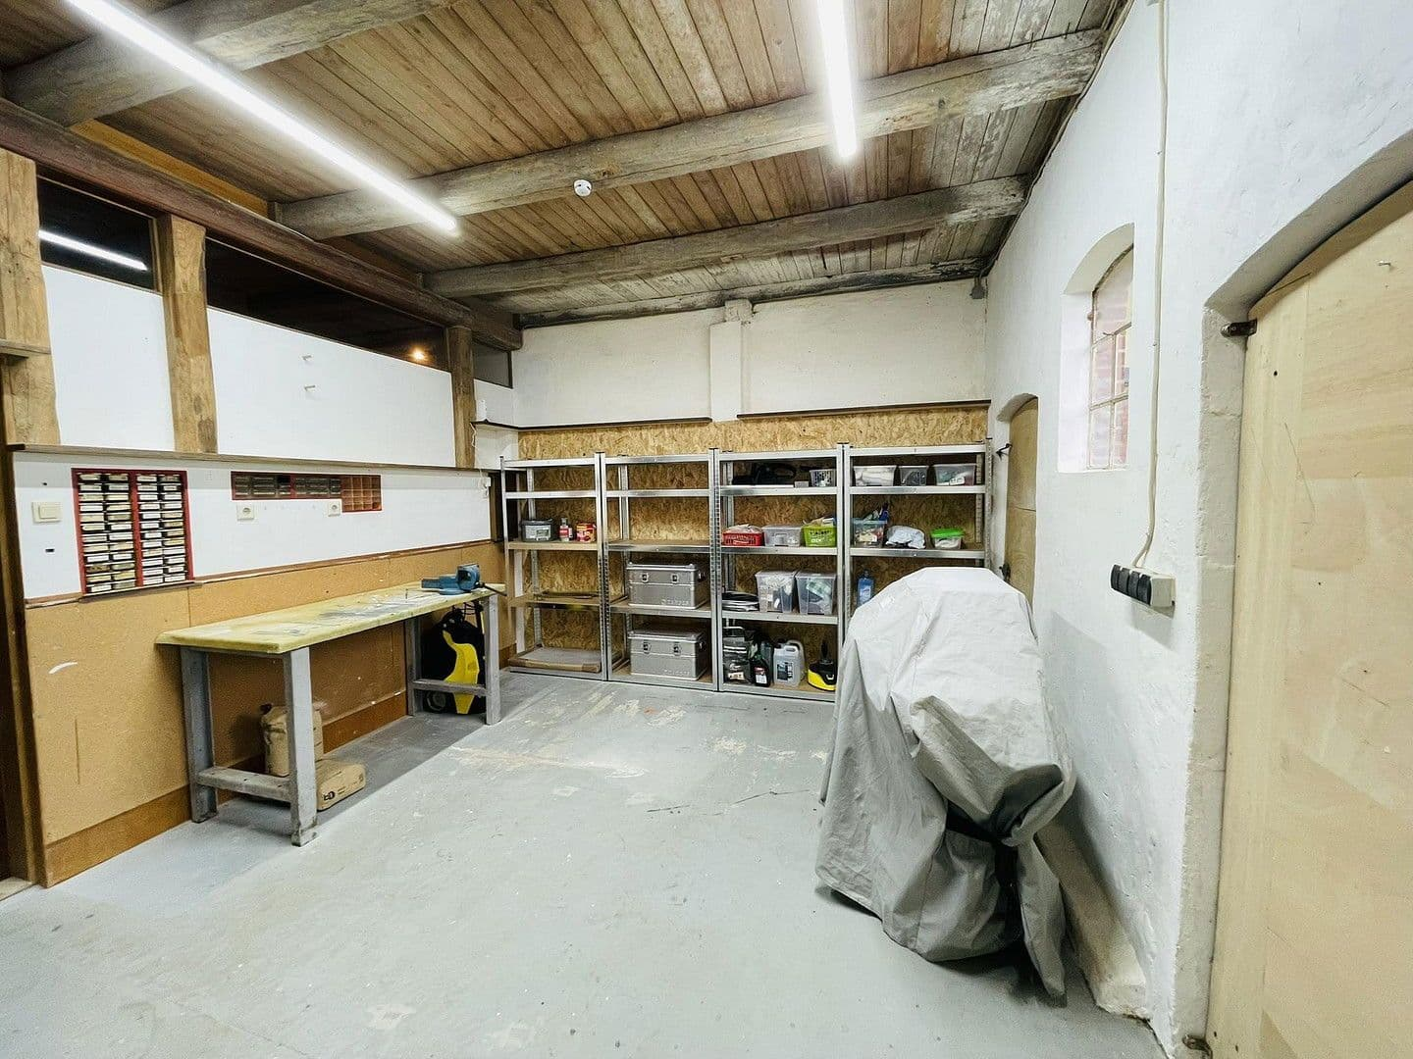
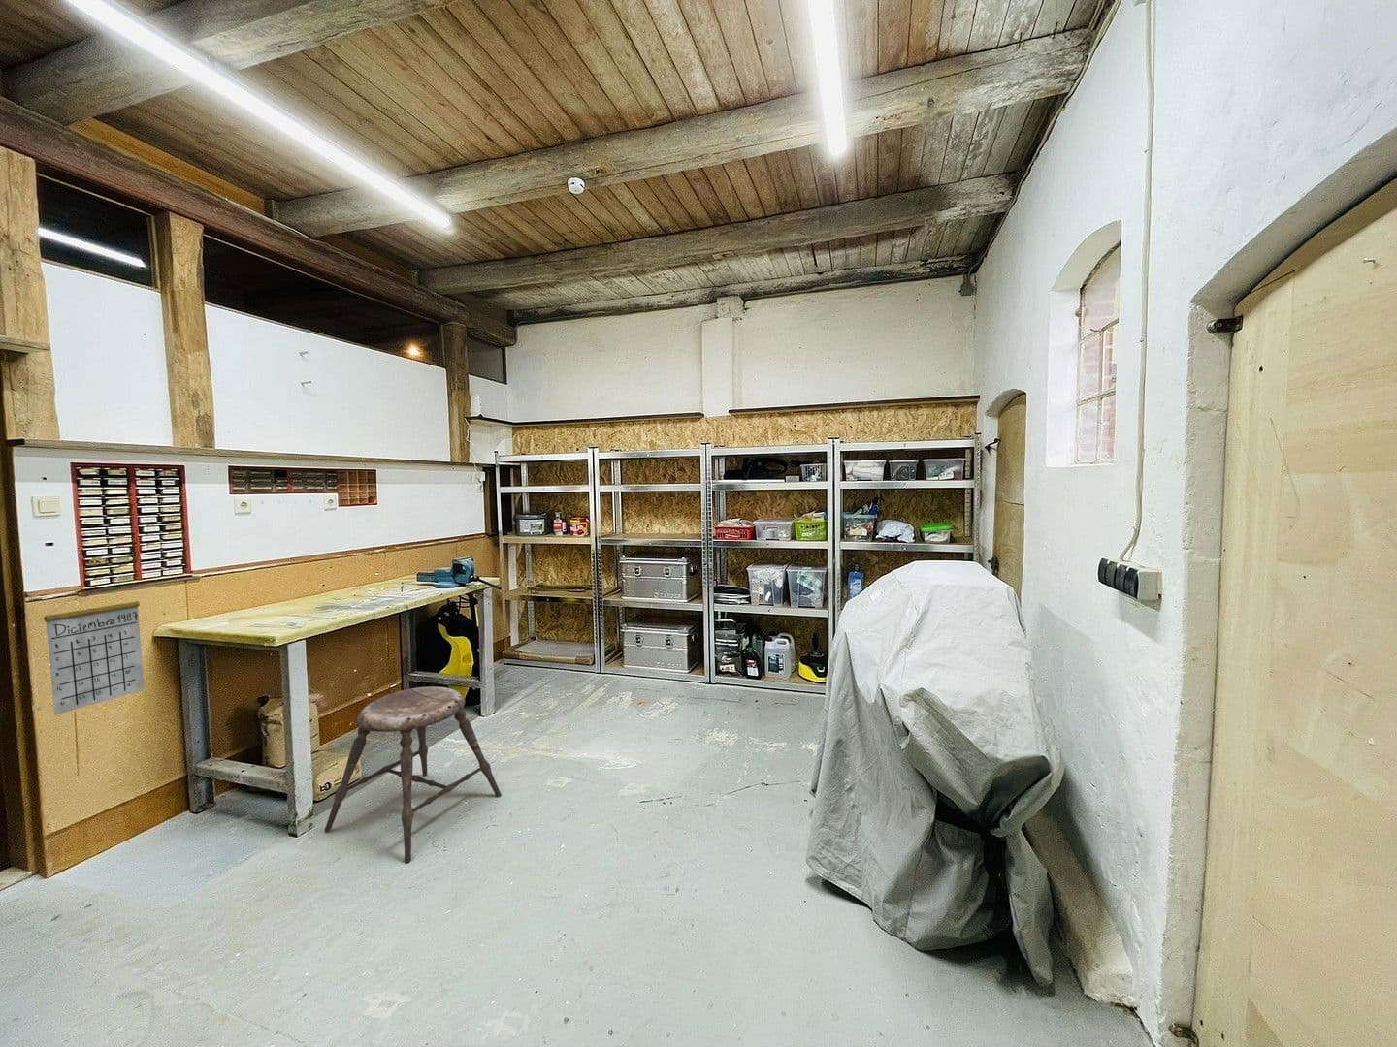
+ stool (415, 756)
+ calendar (97, 643)
